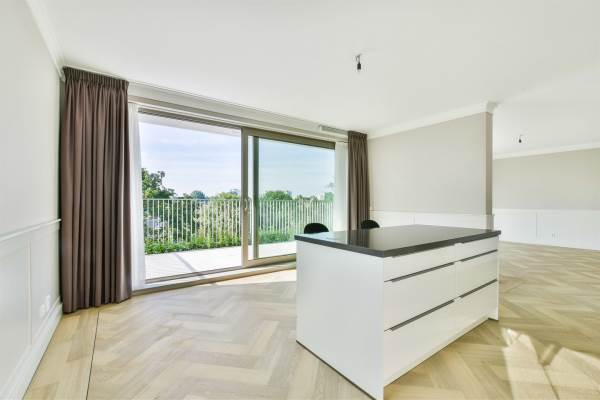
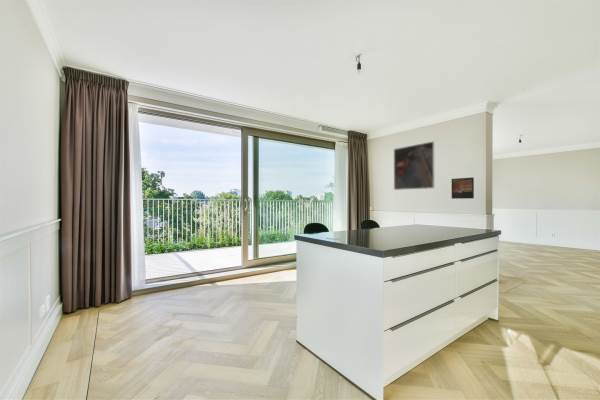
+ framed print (462, 188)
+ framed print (412, 167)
